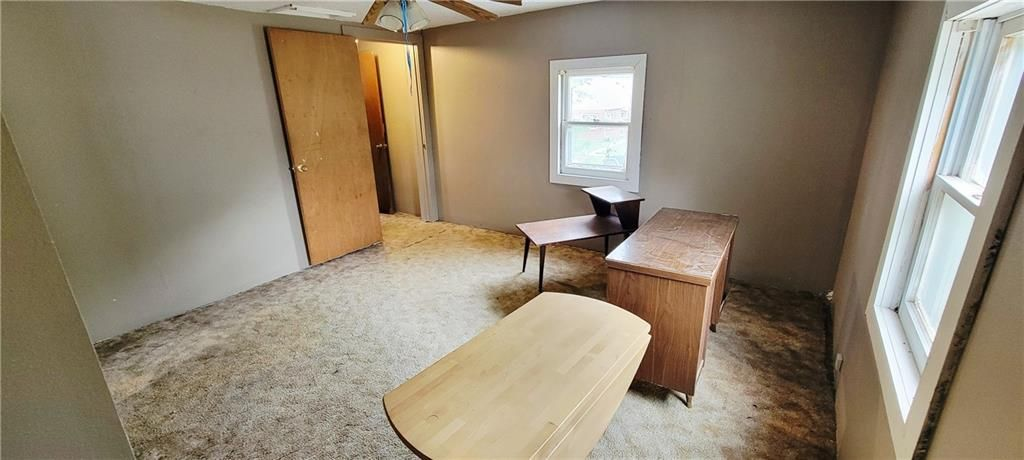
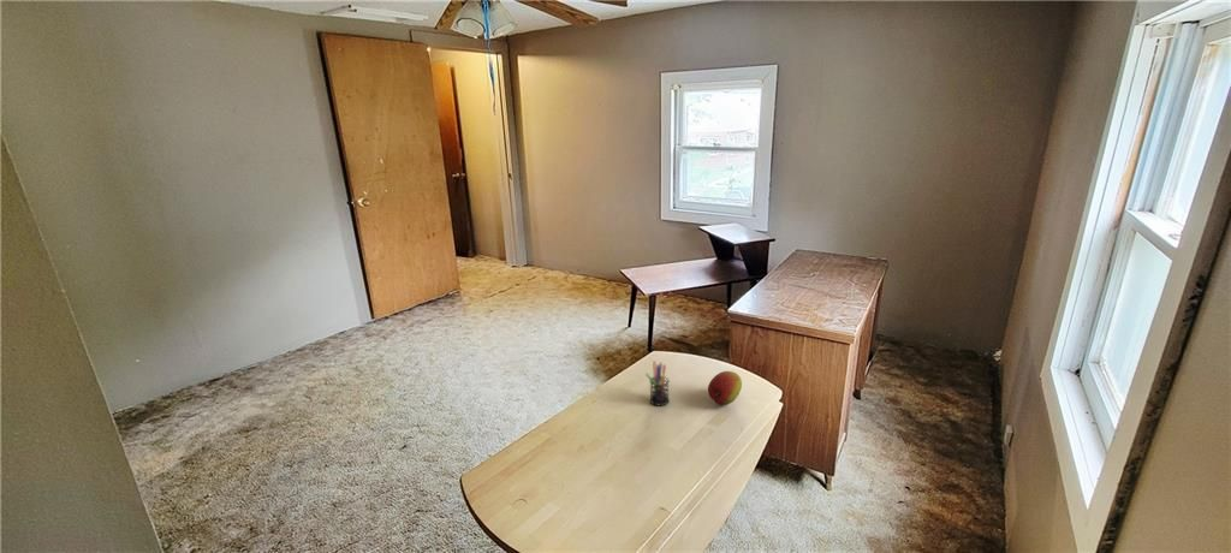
+ fruit (724, 387)
+ pen holder (656, 382)
